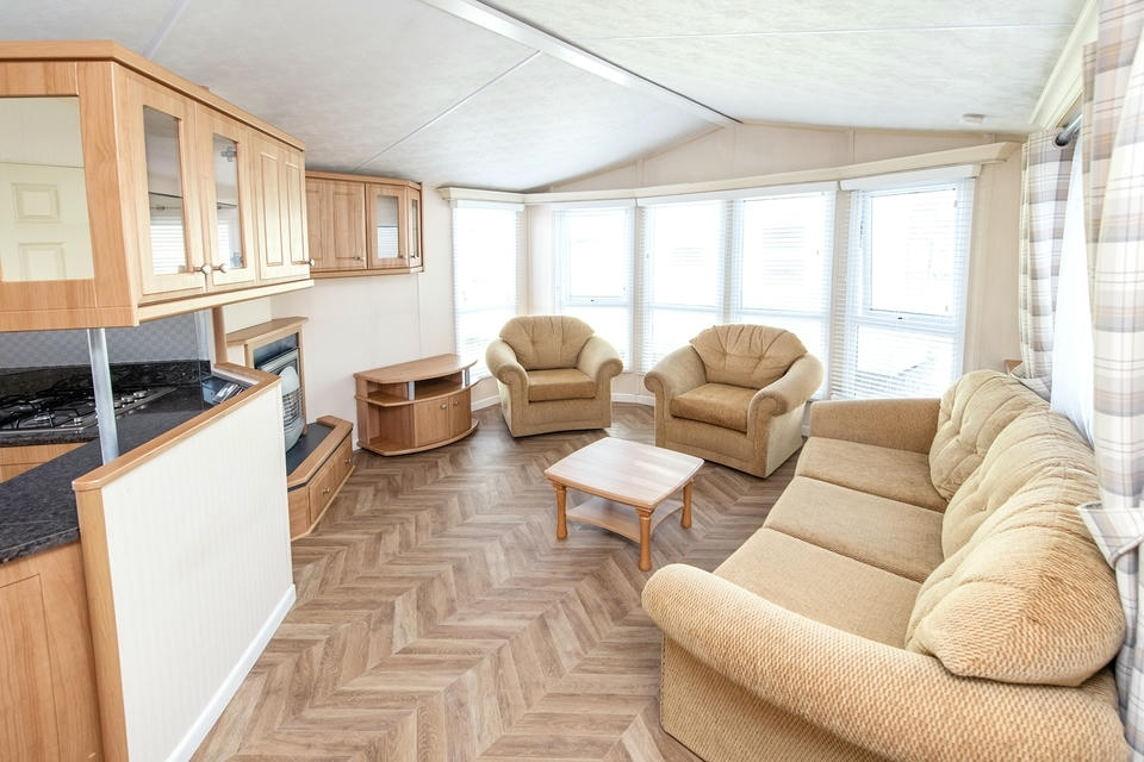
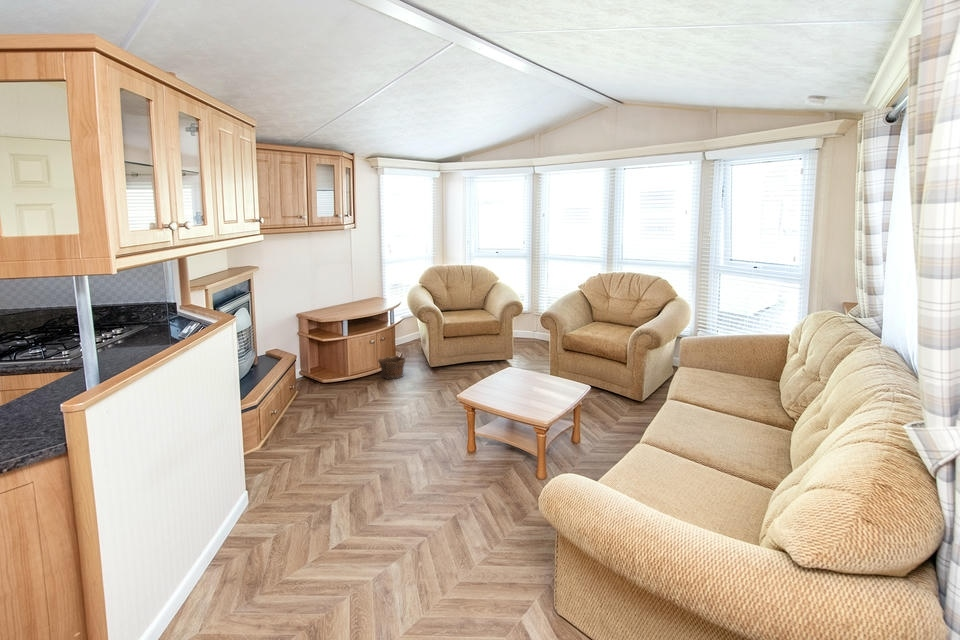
+ clay pot (392, 363)
